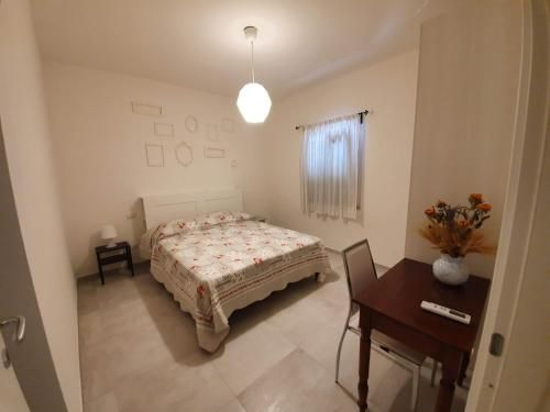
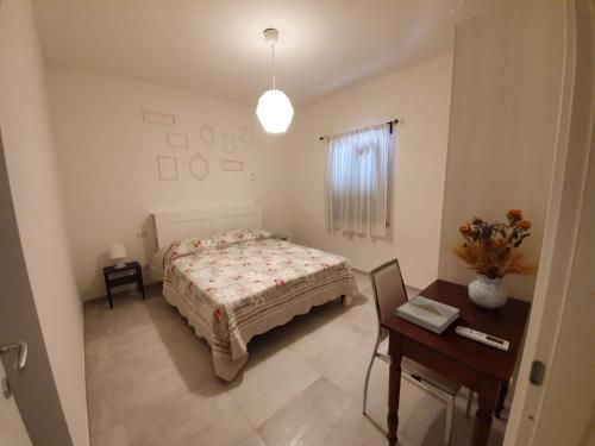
+ book (426, 312)
